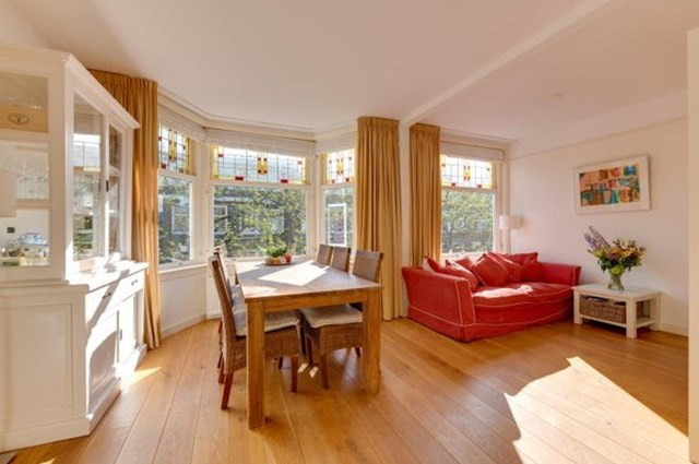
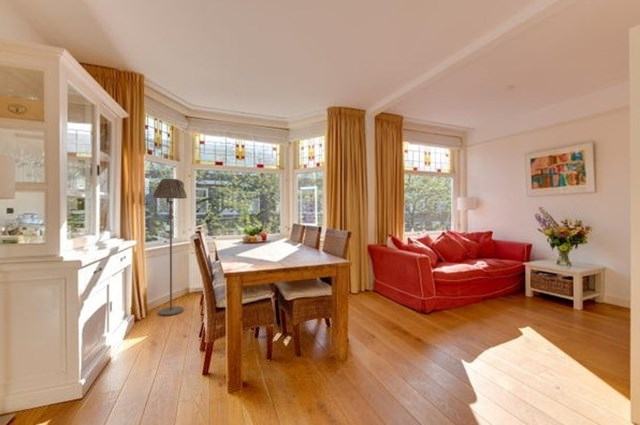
+ floor lamp (170, 245)
